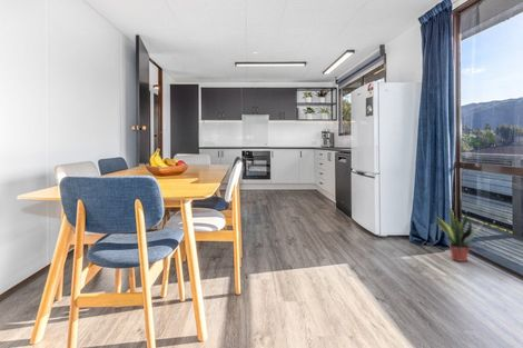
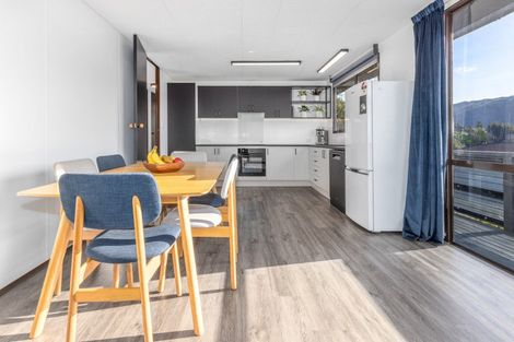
- potted plant (457, 233)
